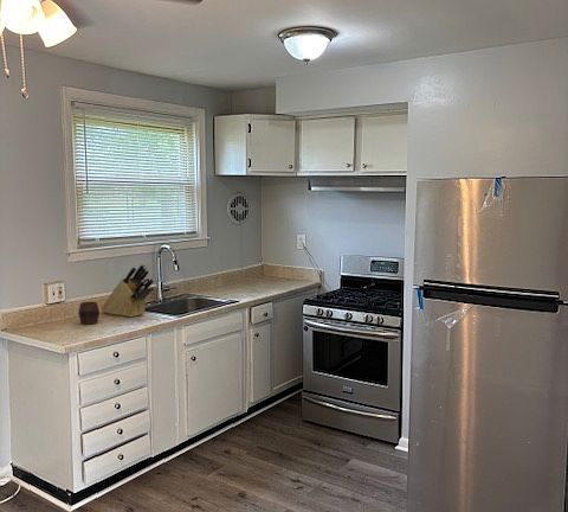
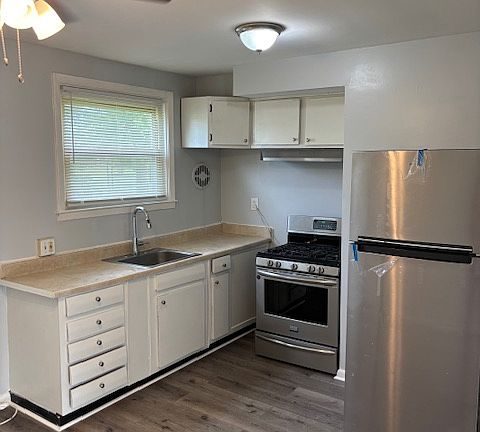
- knife block (127, 288)
- cup (89, 312)
